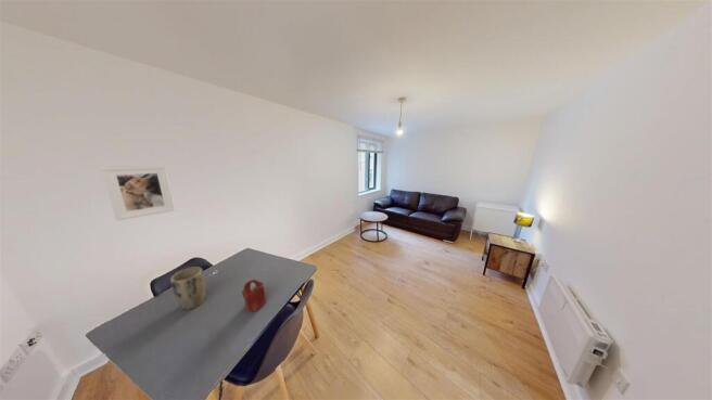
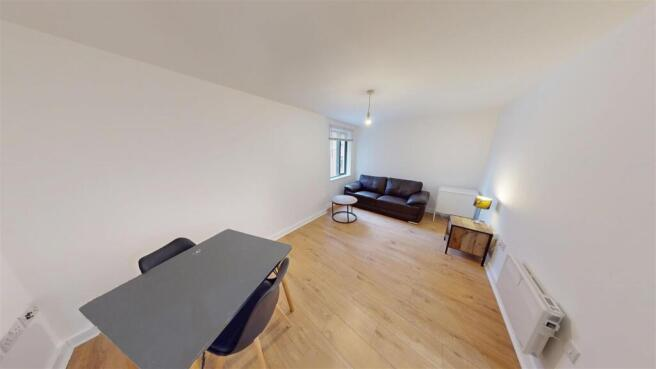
- plant pot (190, 288)
- candle (254, 293)
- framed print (142, 191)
